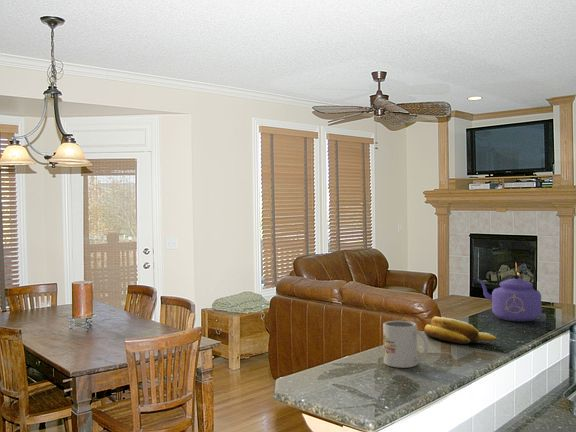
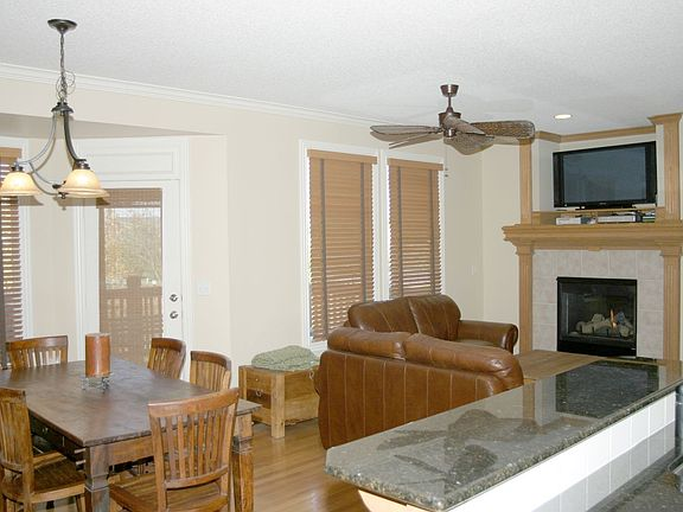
- mug (406, 344)
- kettle (508, 288)
- banana (457, 326)
